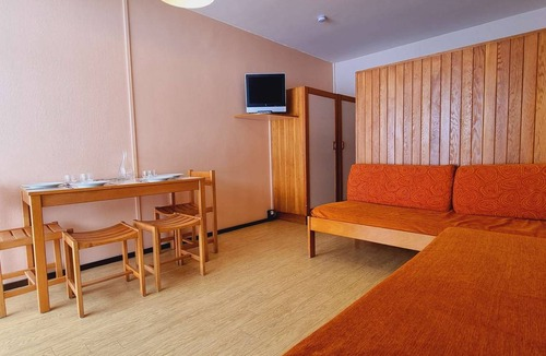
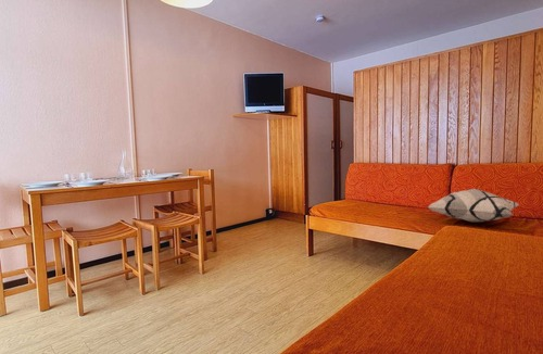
+ decorative pillow (472, 205)
